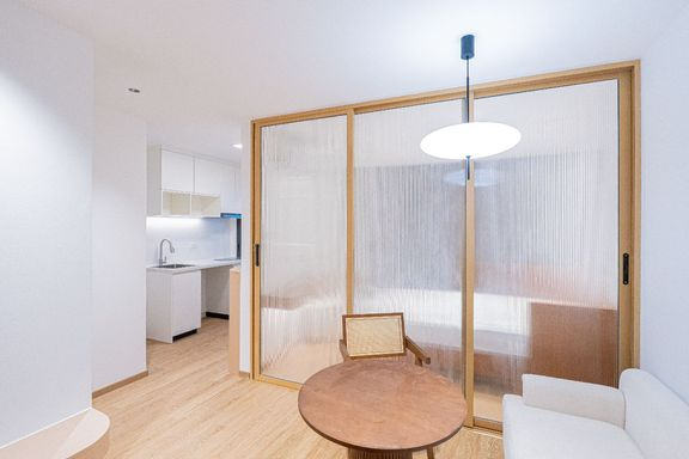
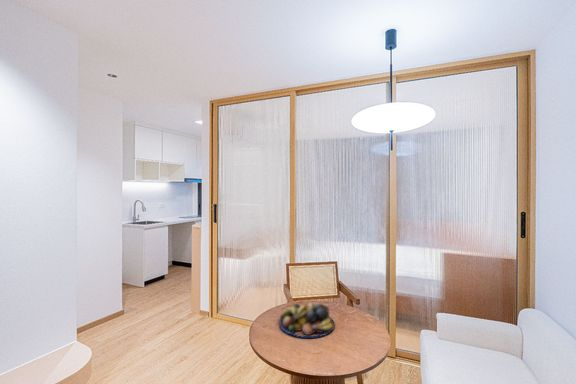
+ fruit bowl (306, 314)
